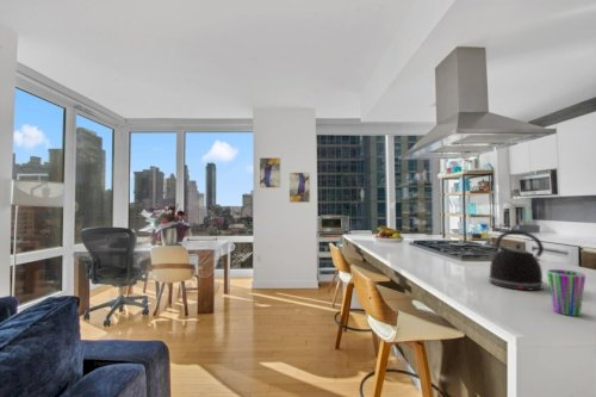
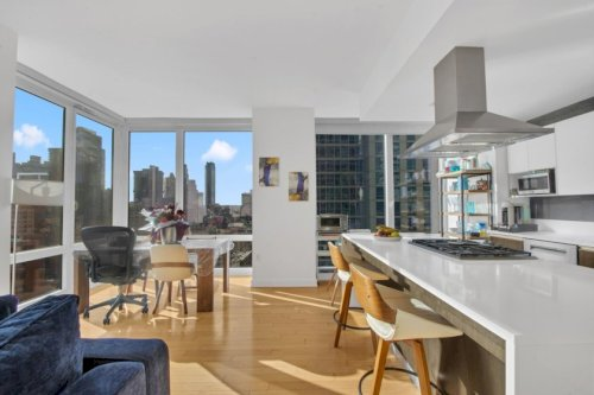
- cup (565, 292)
- kettle (514, 256)
